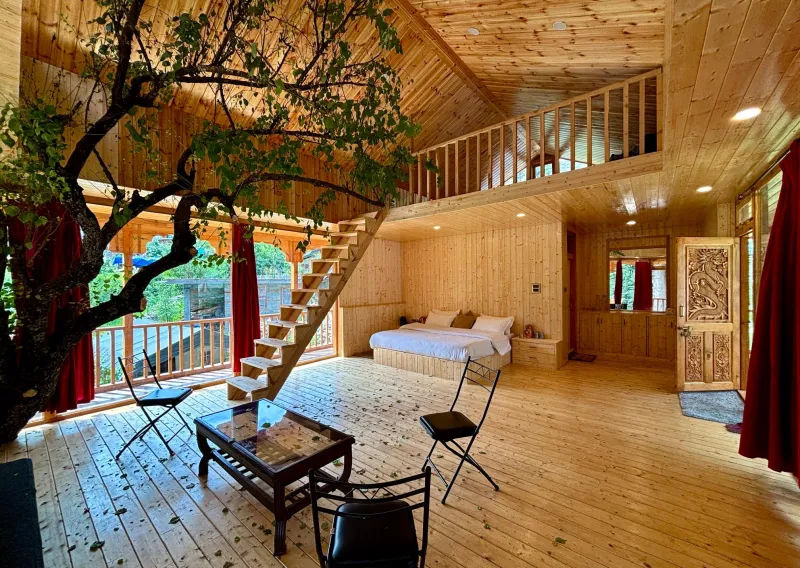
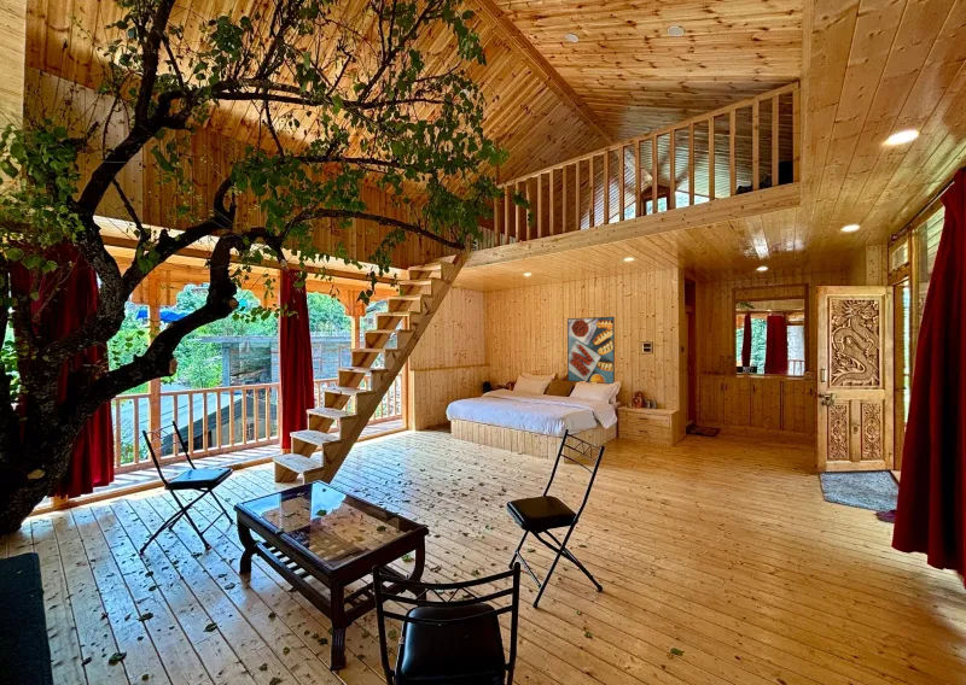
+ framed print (589, 350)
